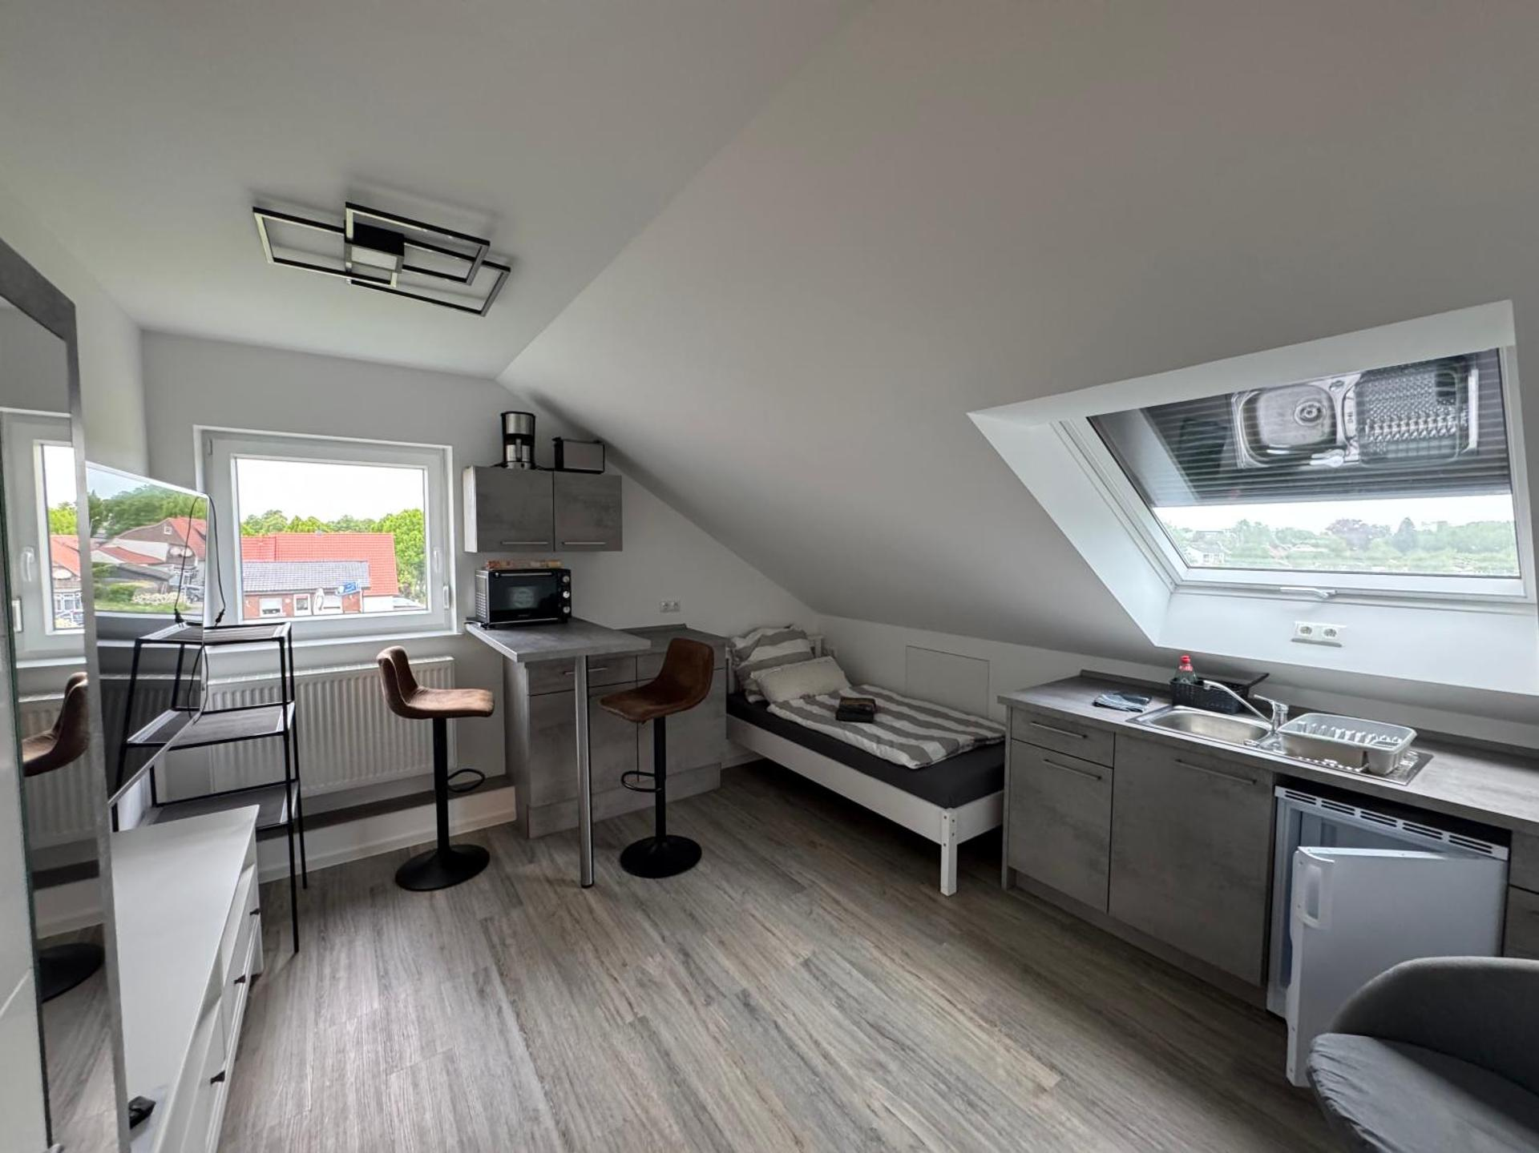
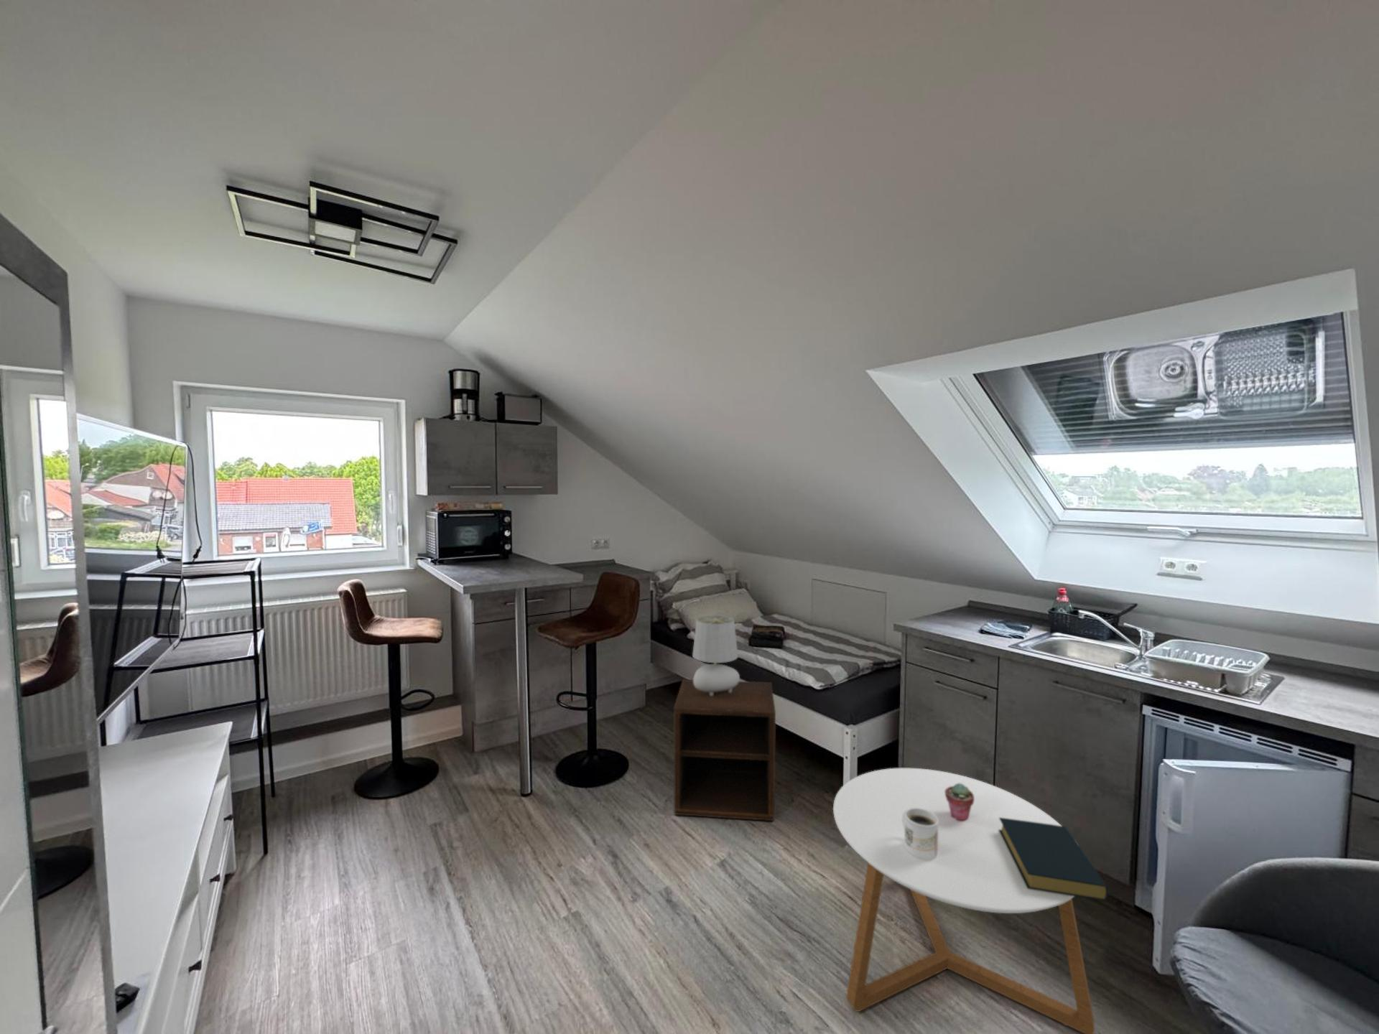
+ hardback book (1048, 855)
+ coffee table (945, 891)
+ table lamp (716, 656)
+ mug (920, 830)
+ potted succulent (960, 799)
+ nightstand (724, 745)
